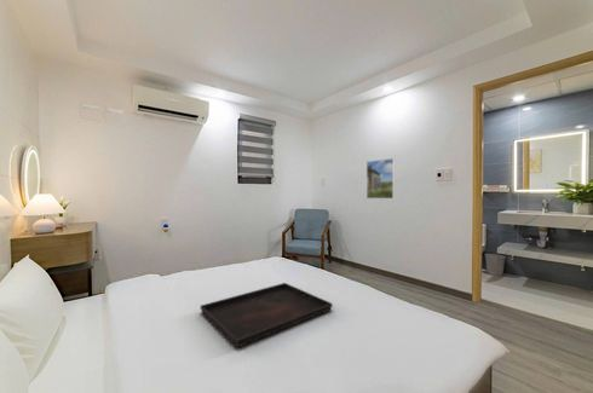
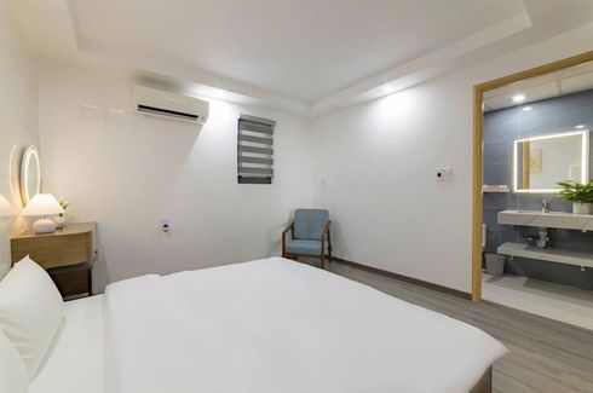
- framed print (380, 179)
- serving tray (266, 307)
